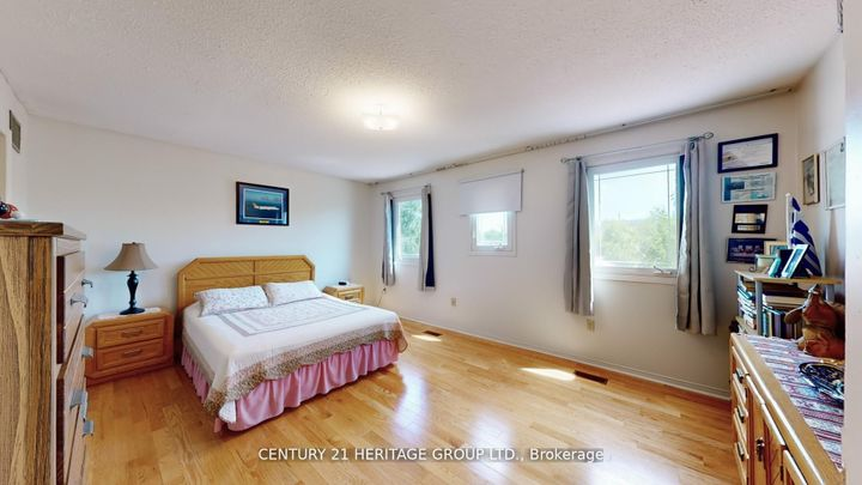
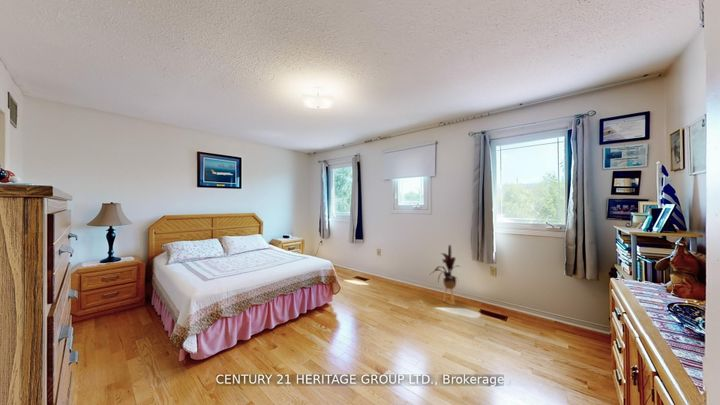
+ house plant (446, 272)
